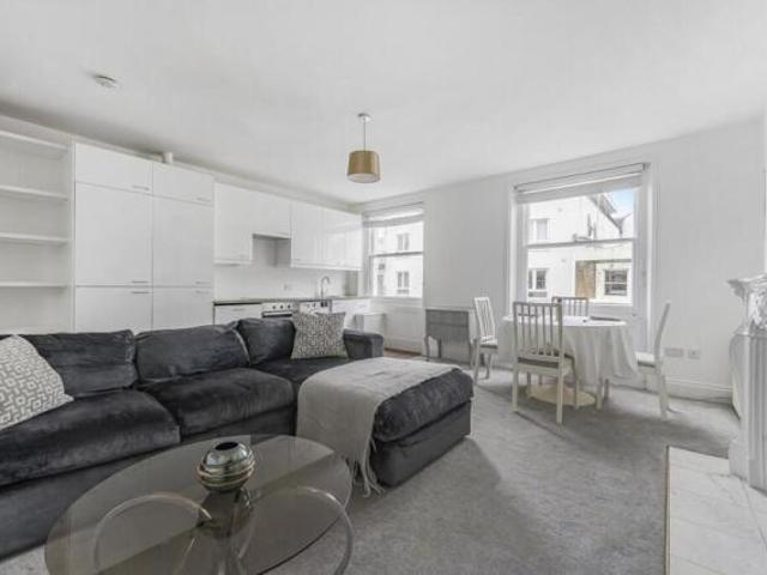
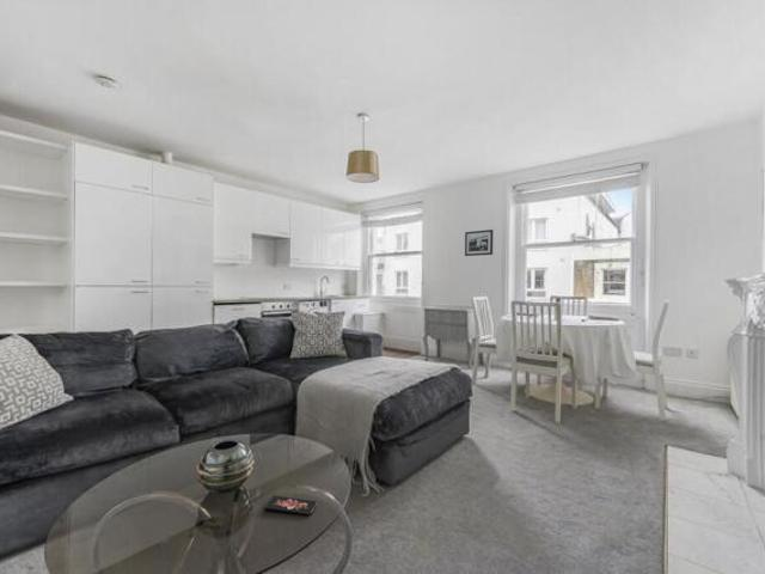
+ picture frame (478, 243)
+ smartphone (290, 505)
